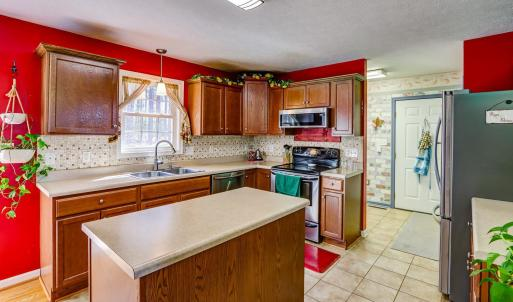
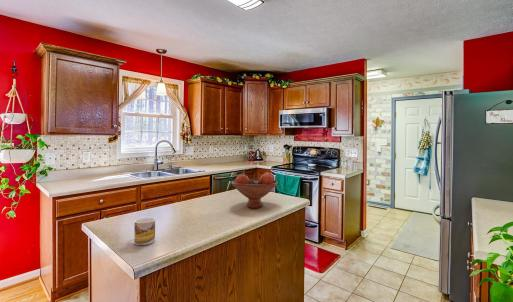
+ mug (143, 230)
+ fruit bowl (254, 189)
